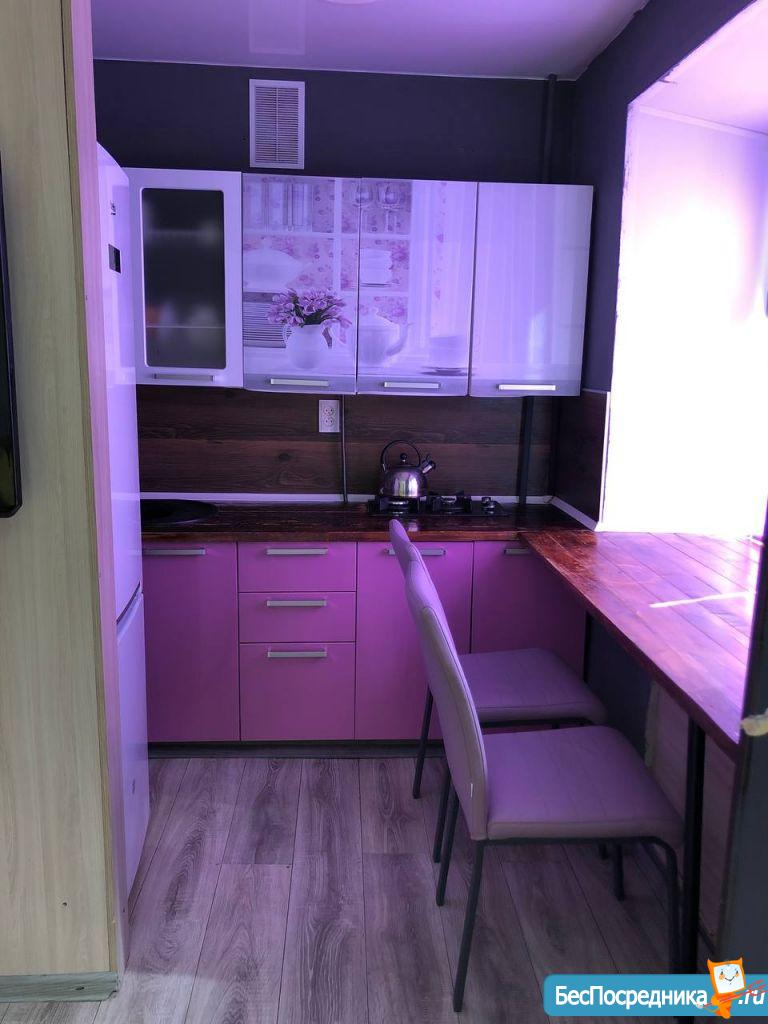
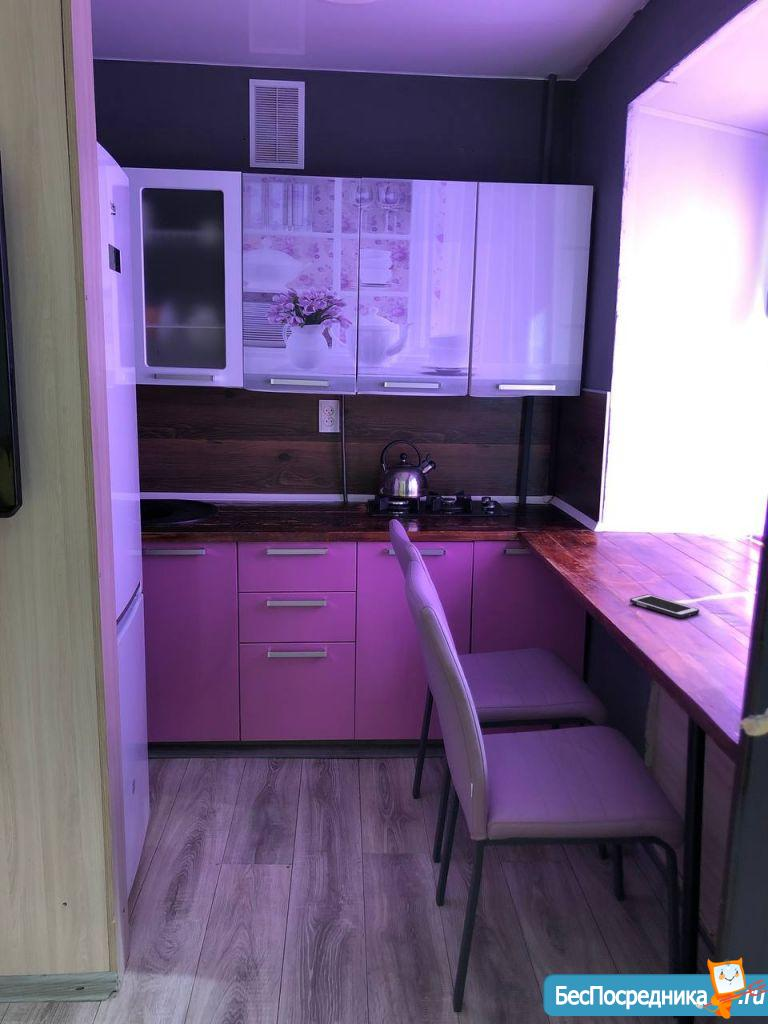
+ cell phone (663, 605)
